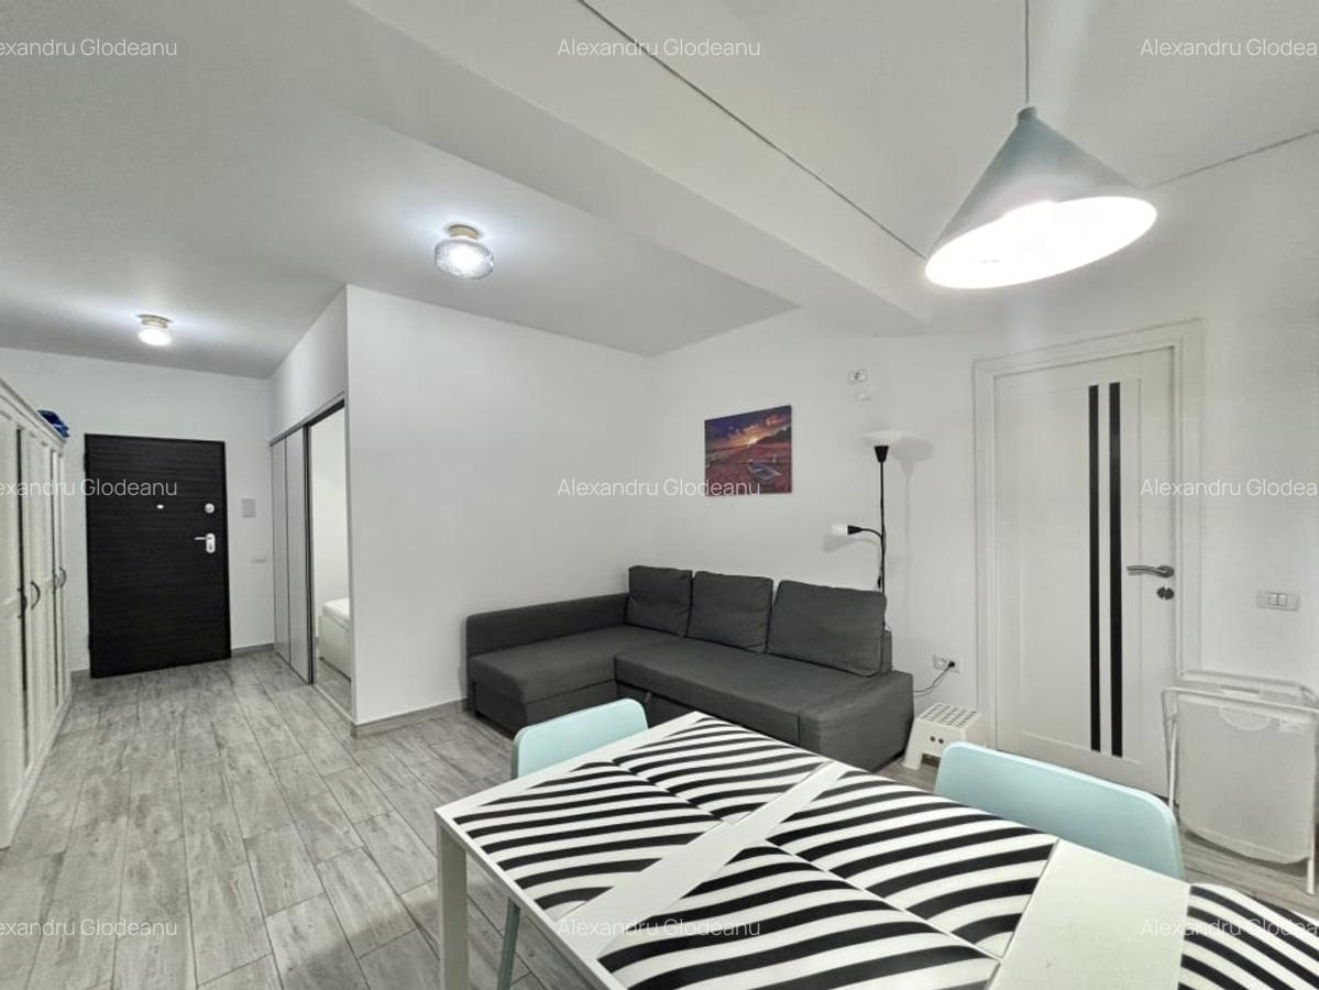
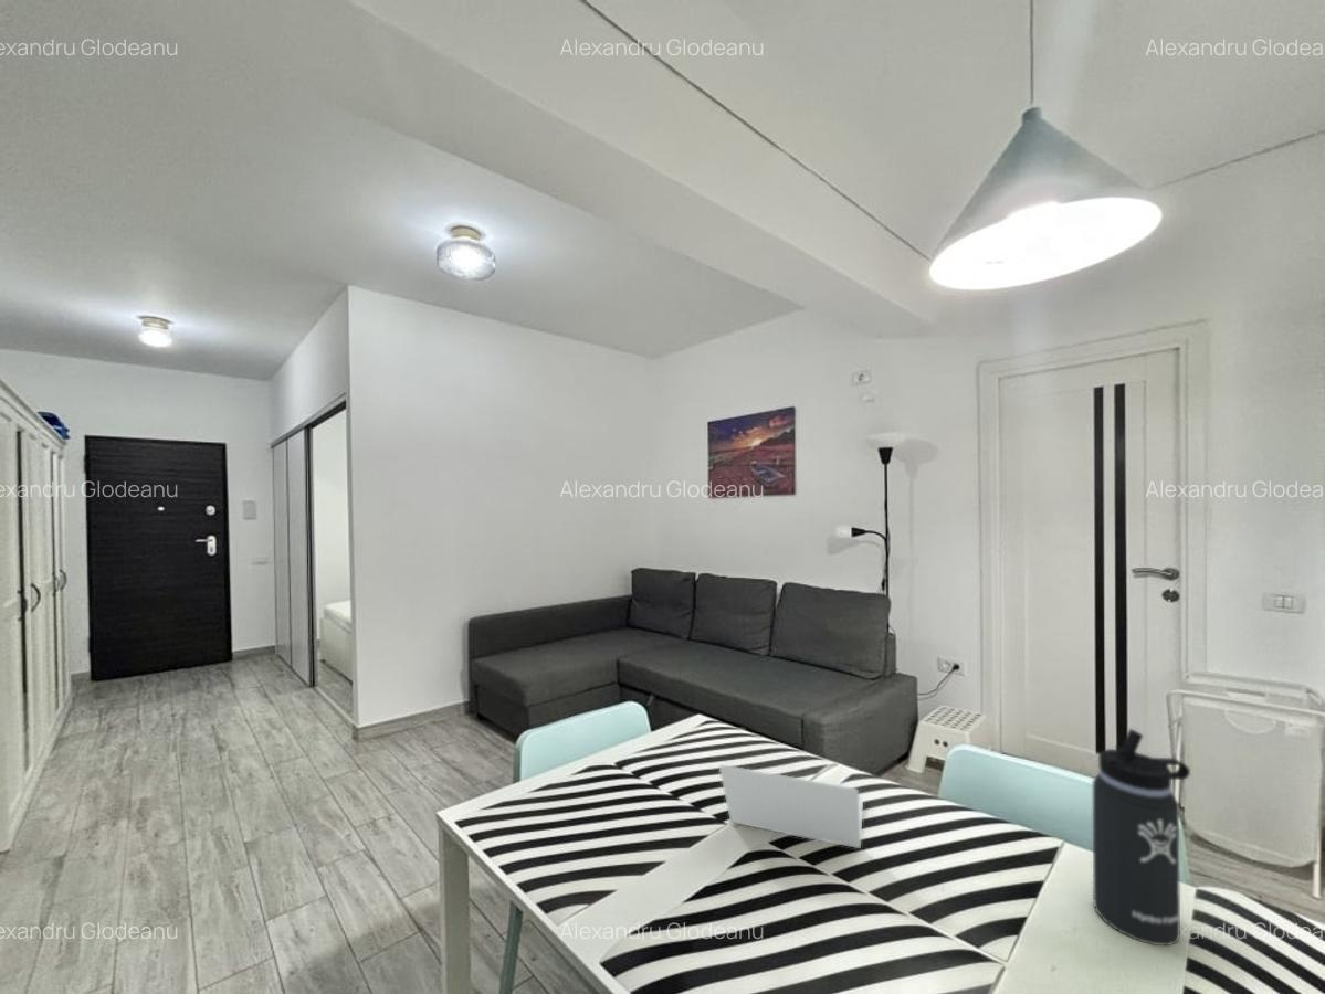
+ laptop (795, 779)
+ thermos bottle (1142, 825)
